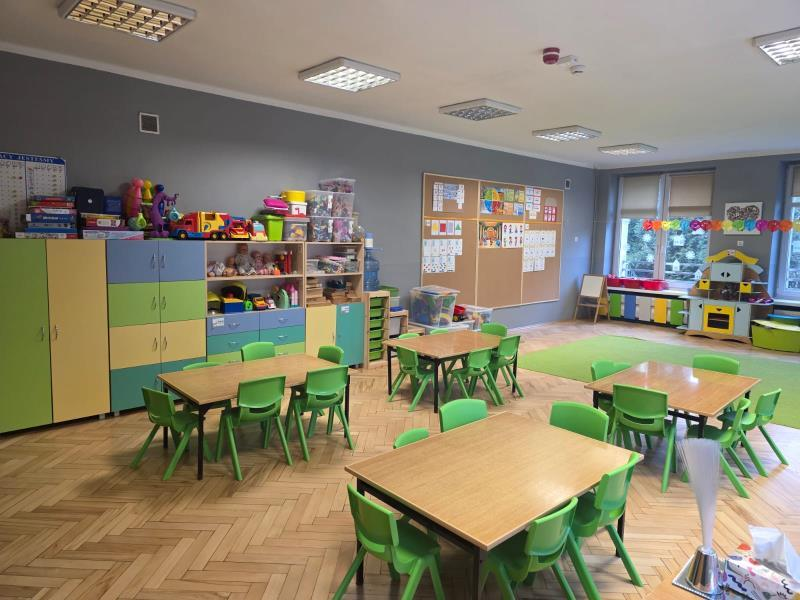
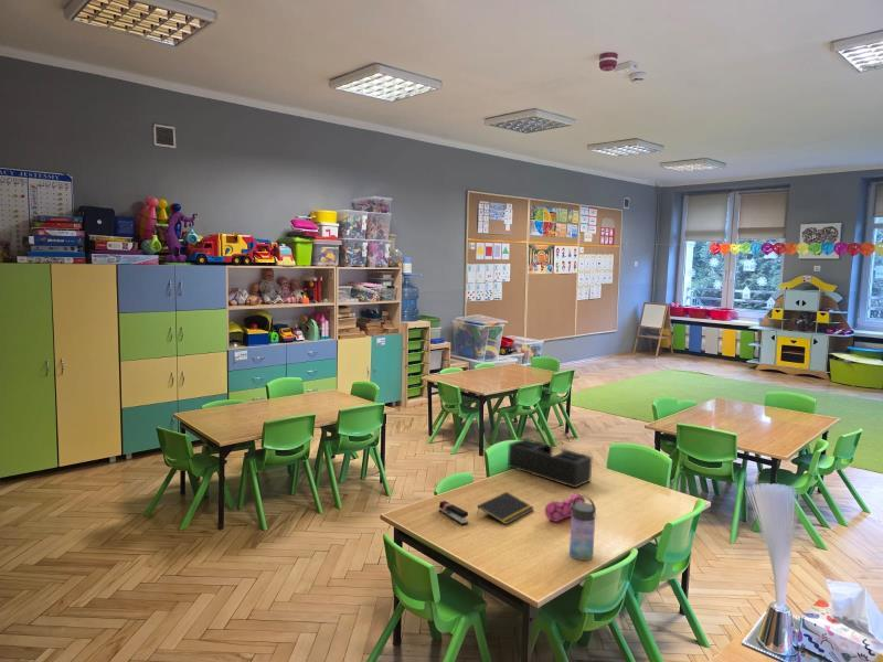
+ water bottle (582, 525)
+ notepad (506, 508)
+ stapler (453, 511)
+ desk organizer (549, 461)
+ pencil case (565, 505)
